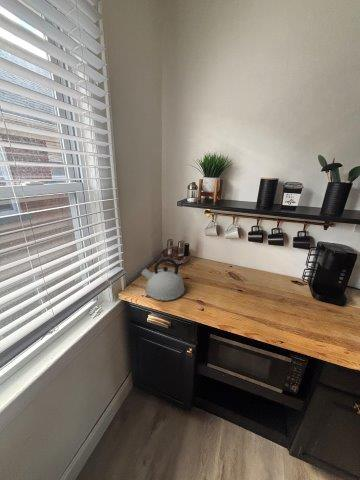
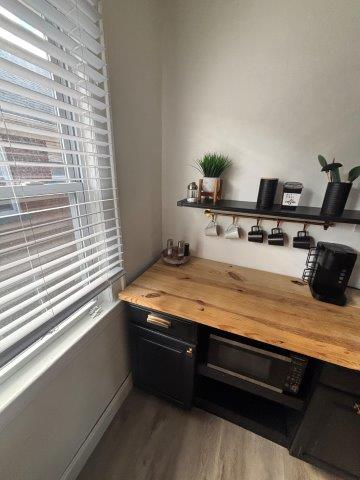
- kettle (163, 274)
